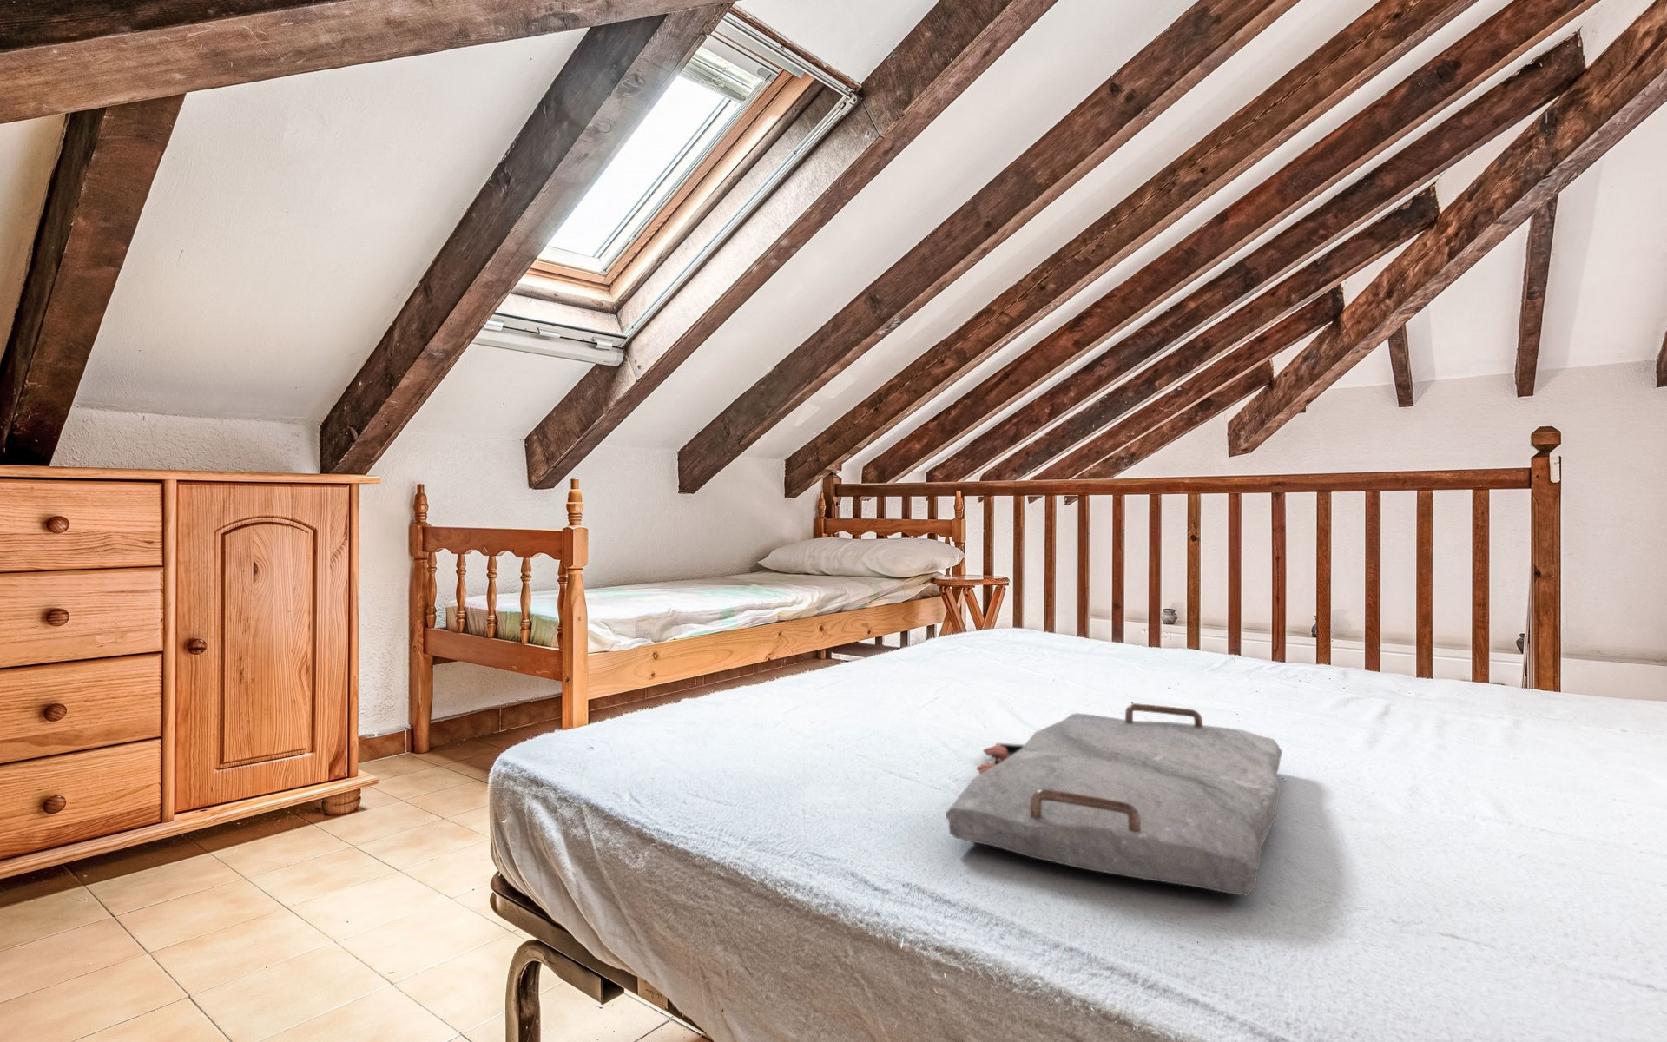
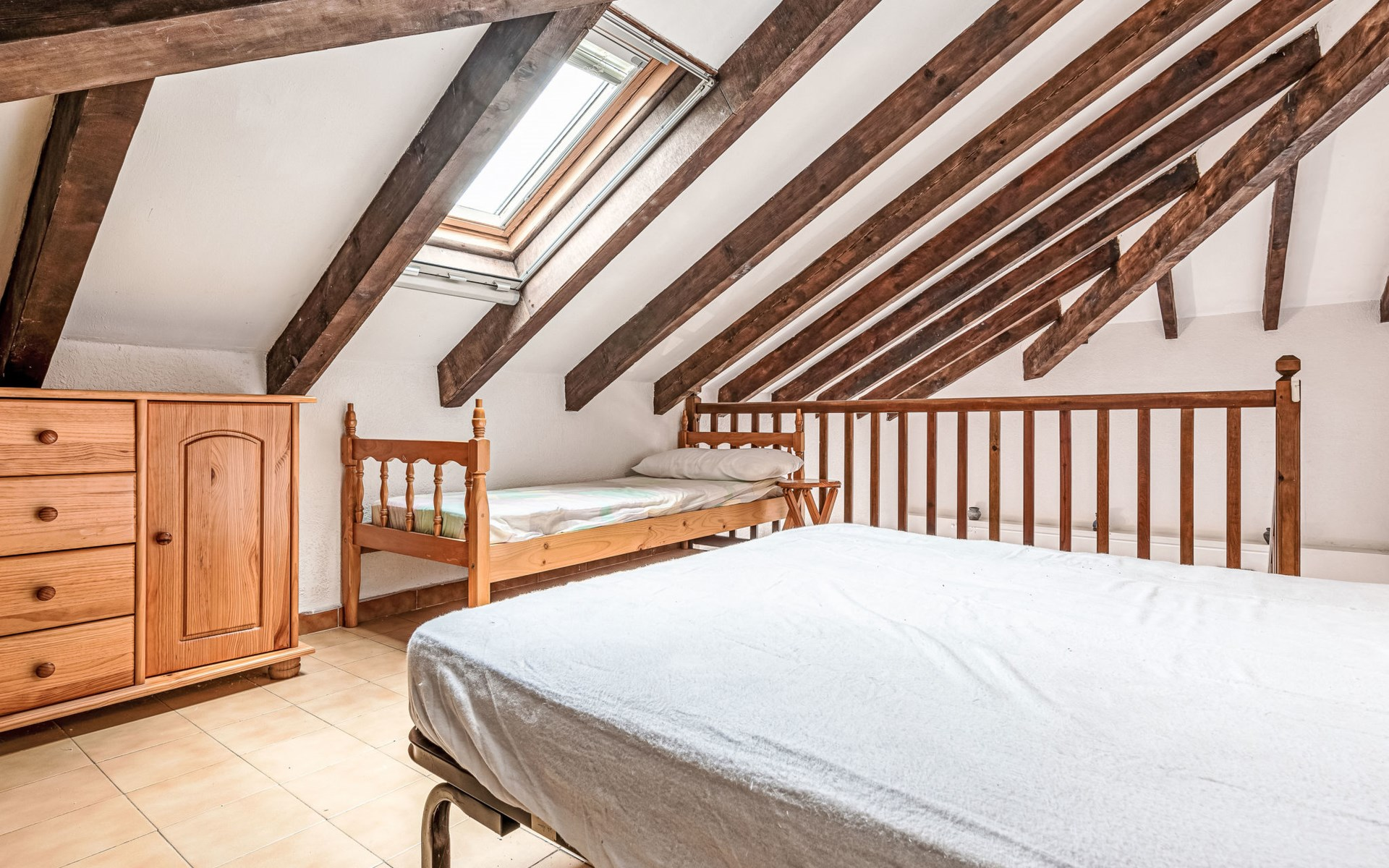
- serving tray (1103, 767)
